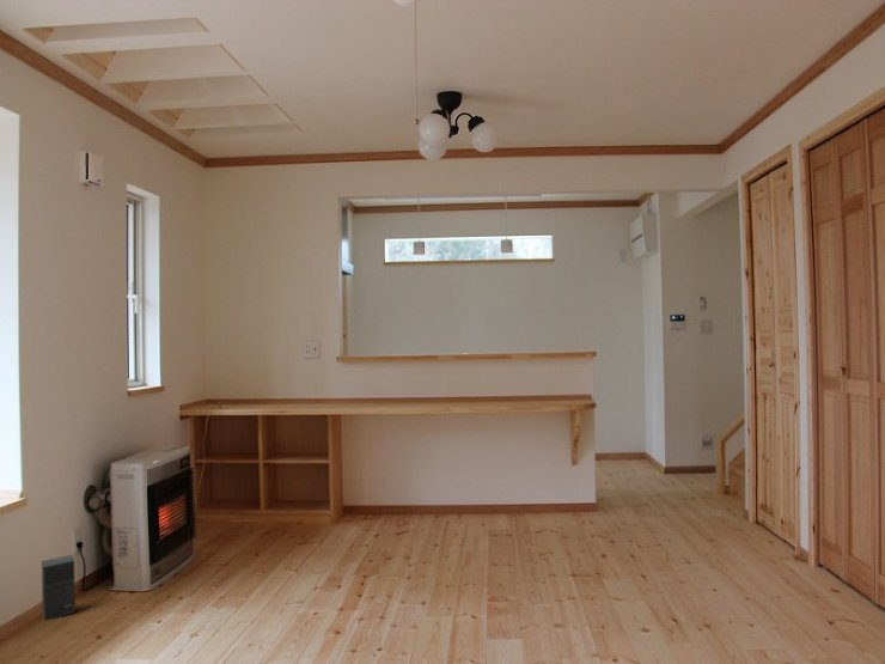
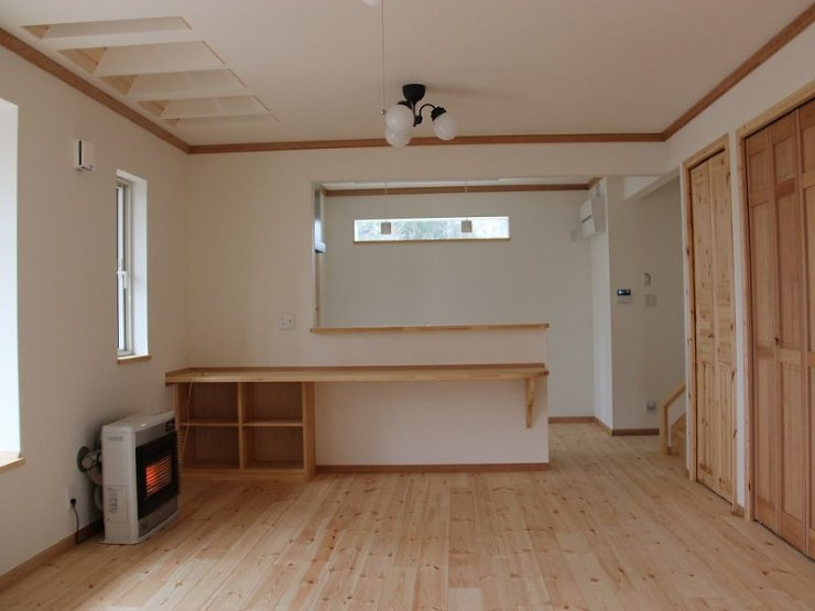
- speaker (57, 586)
